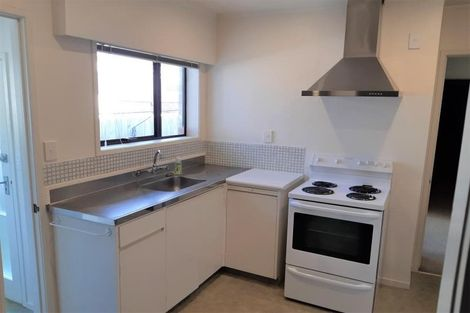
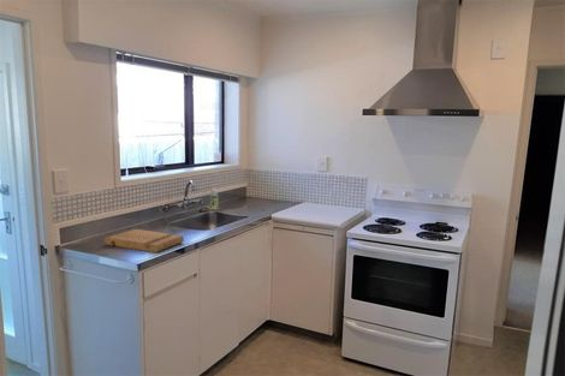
+ cutting board (144, 239)
